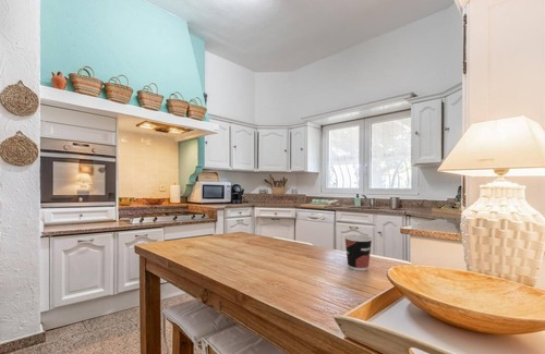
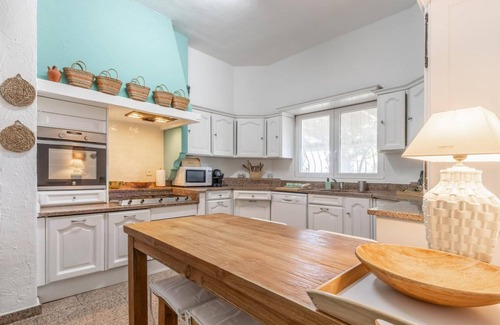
- cup (358, 252)
